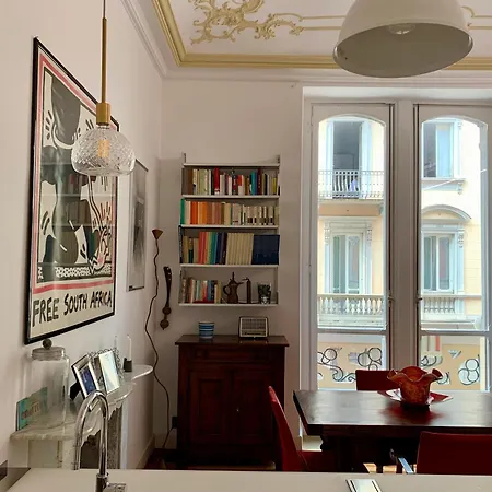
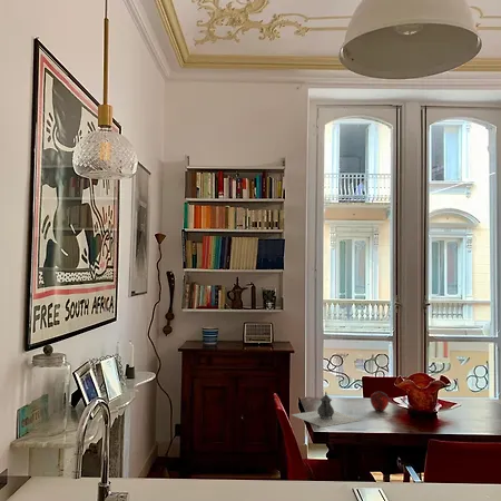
+ teapot (325, 404)
+ apple (379, 401)
